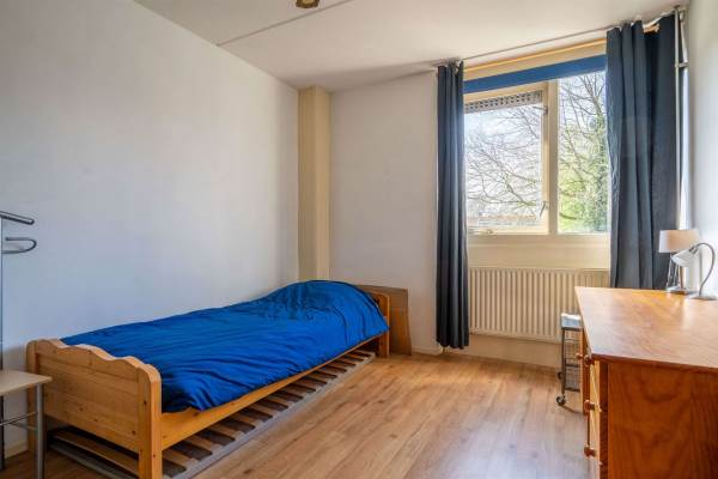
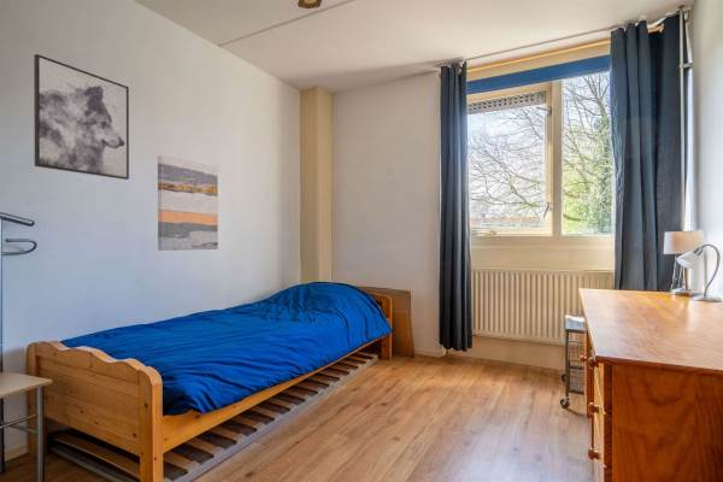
+ wall art (189, 205)
+ wall art (86, 123)
